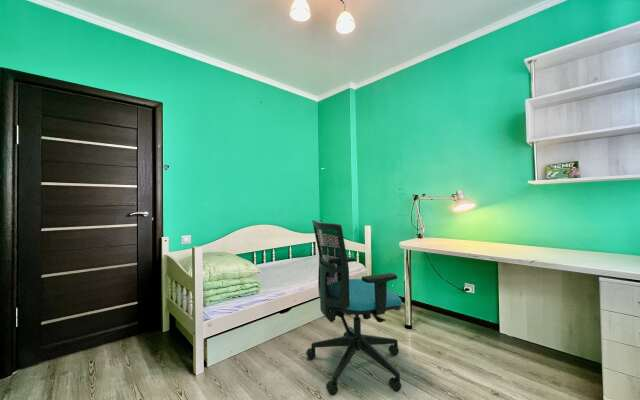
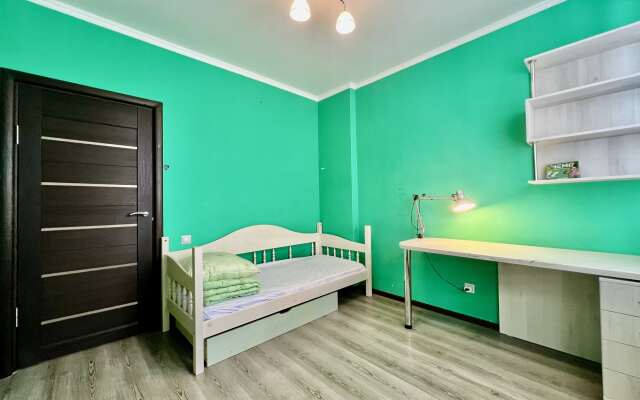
- office chair (358, 291)
